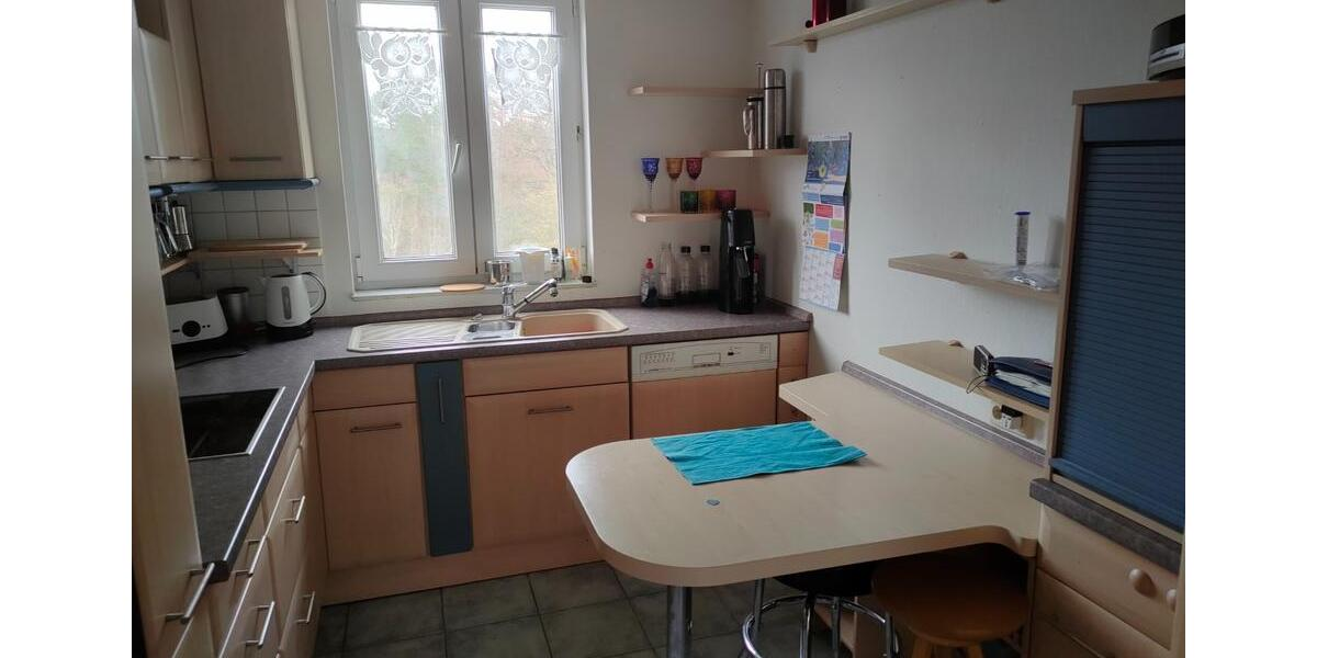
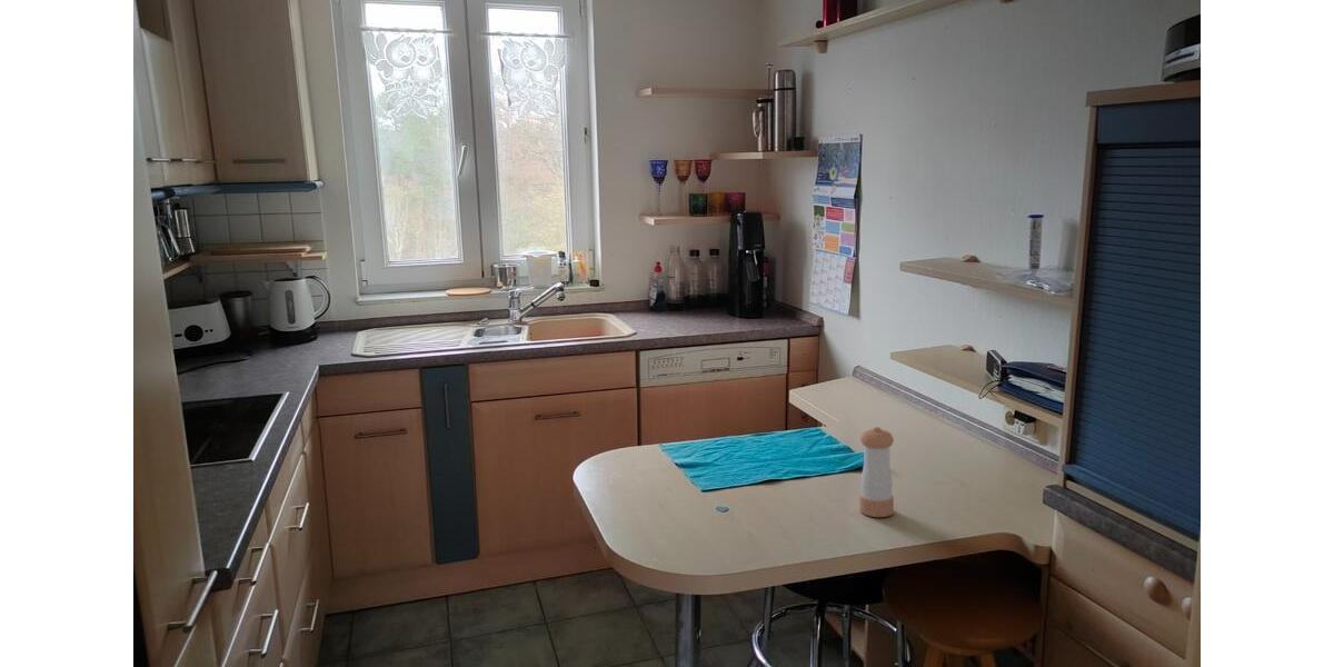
+ pepper shaker (876, 469)
